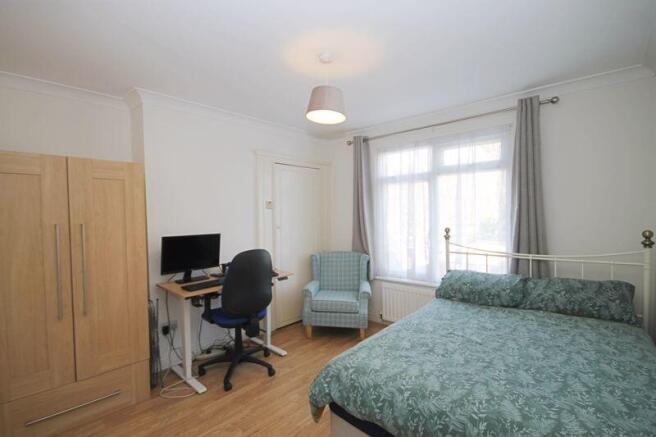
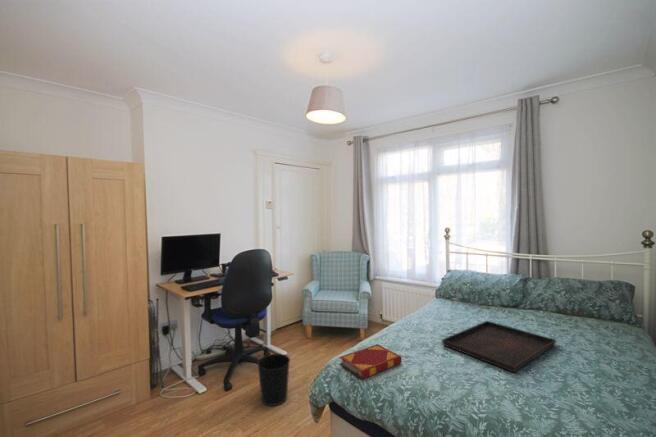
+ serving tray (498, 342)
+ wastebasket (274, 379)
+ hardback book (370, 360)
